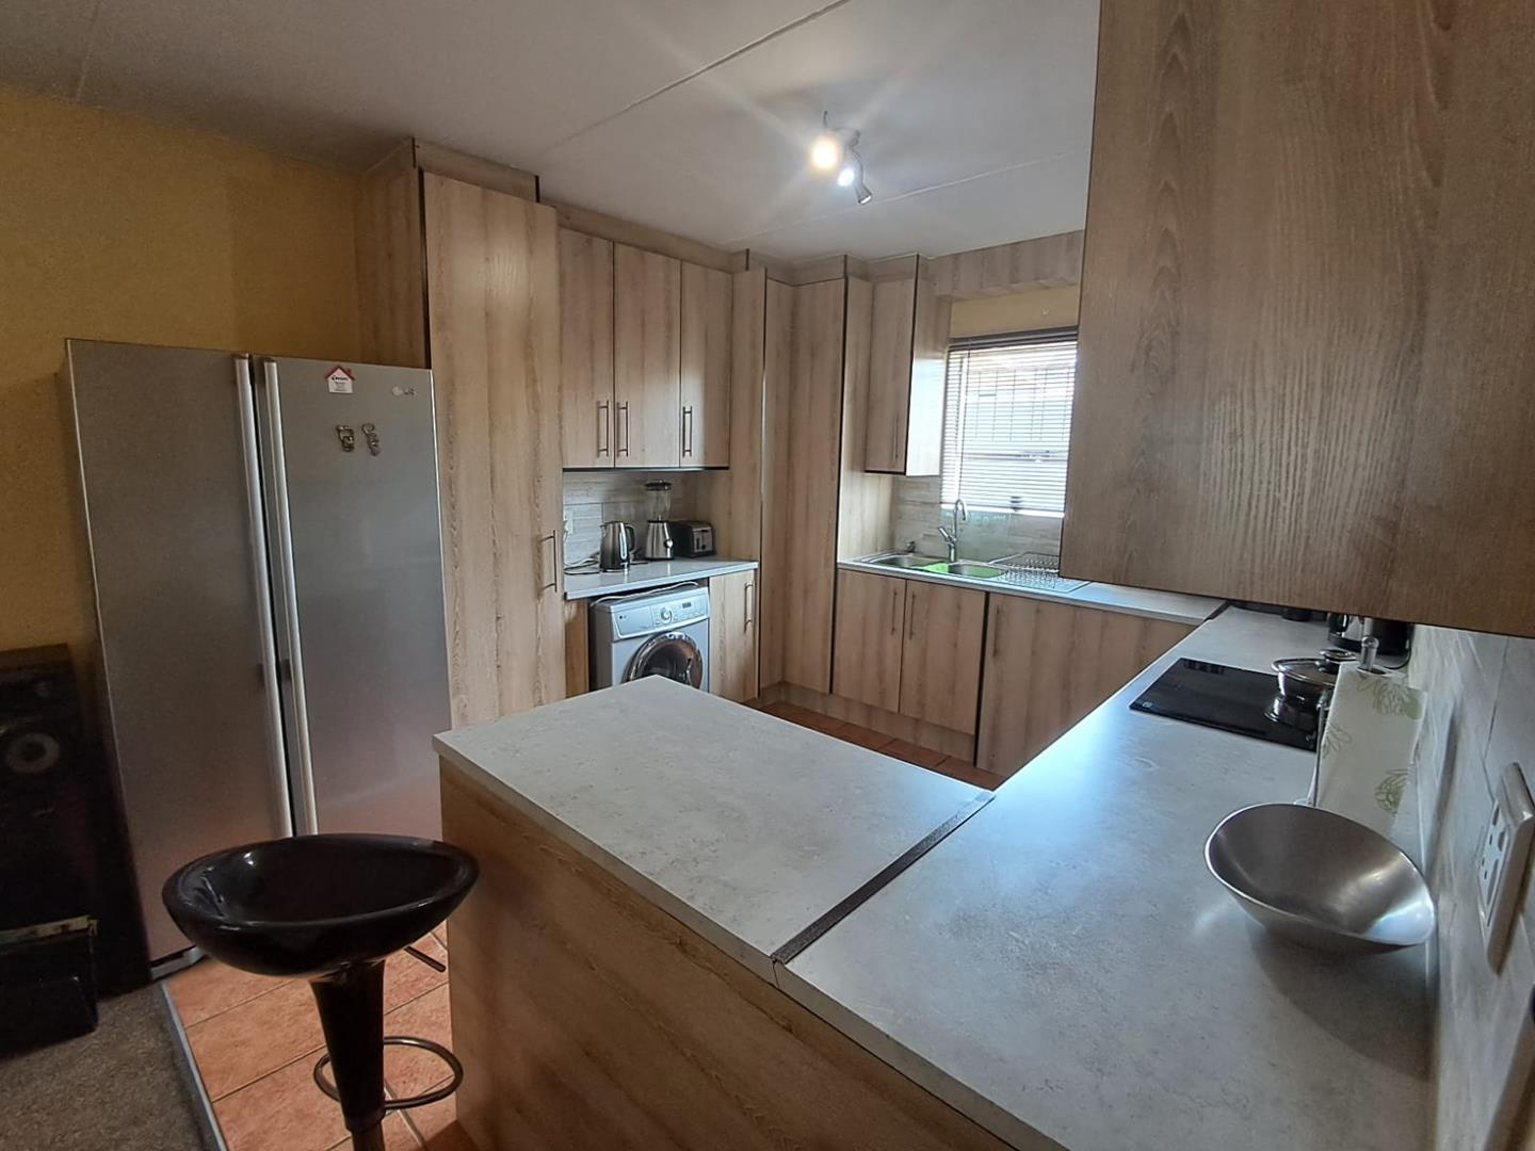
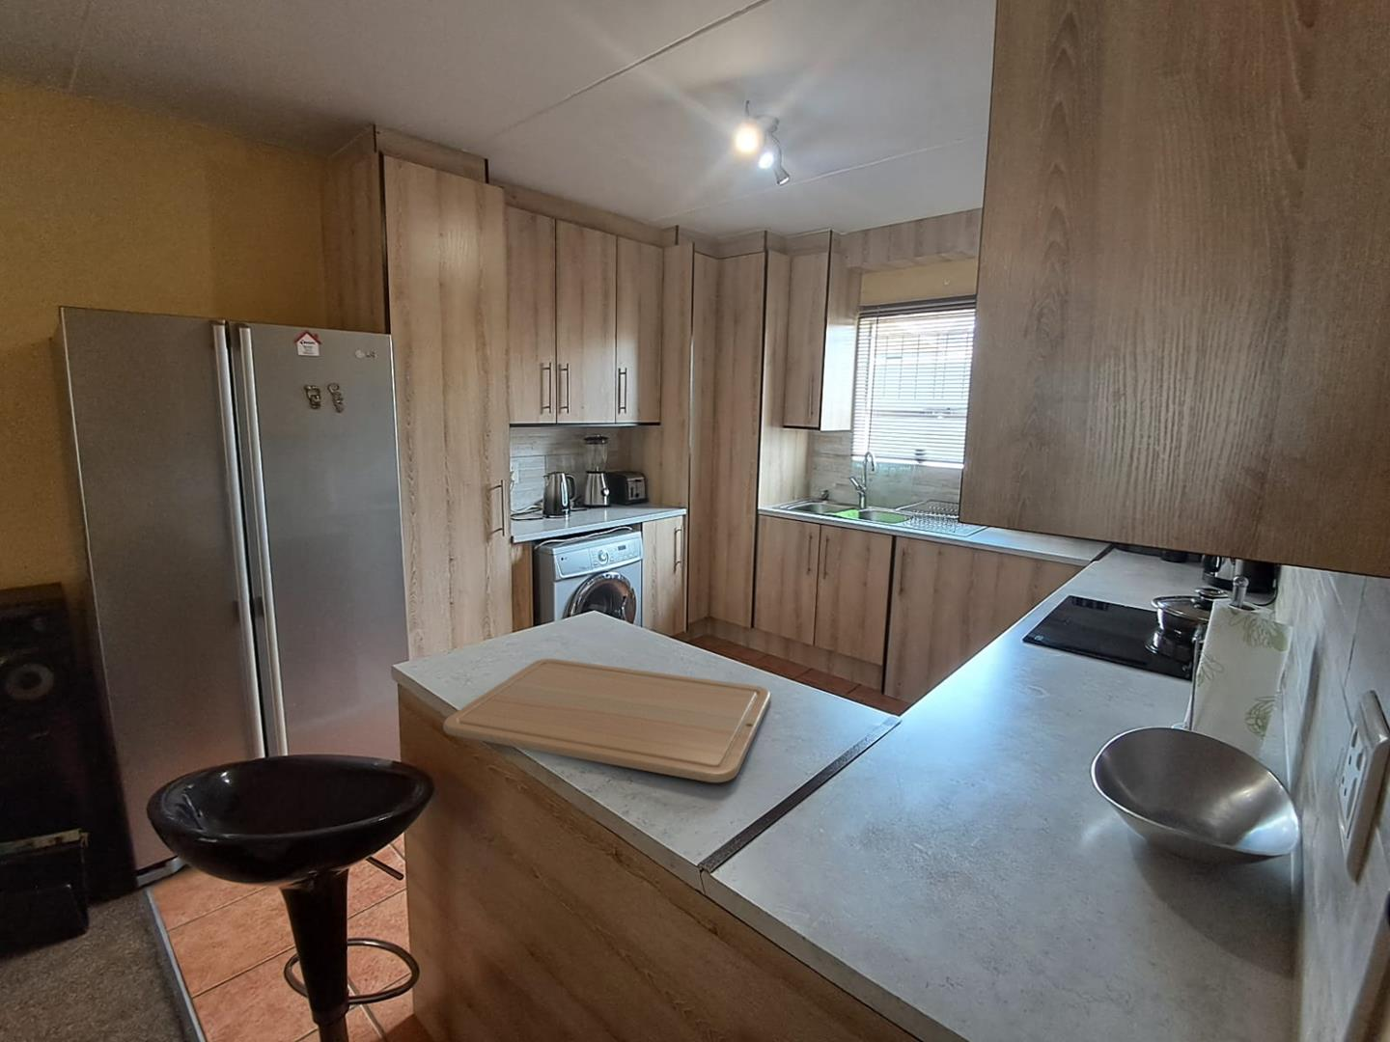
+ chopping board (617, 708)
